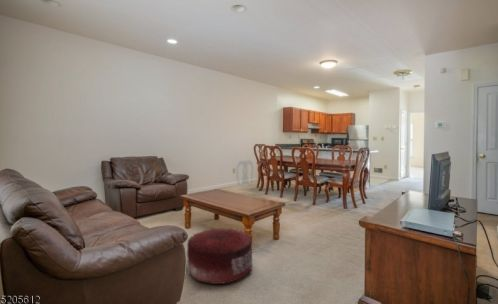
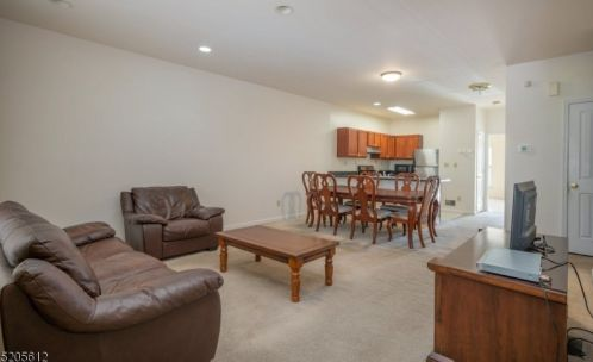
- pouf (220, 251)
